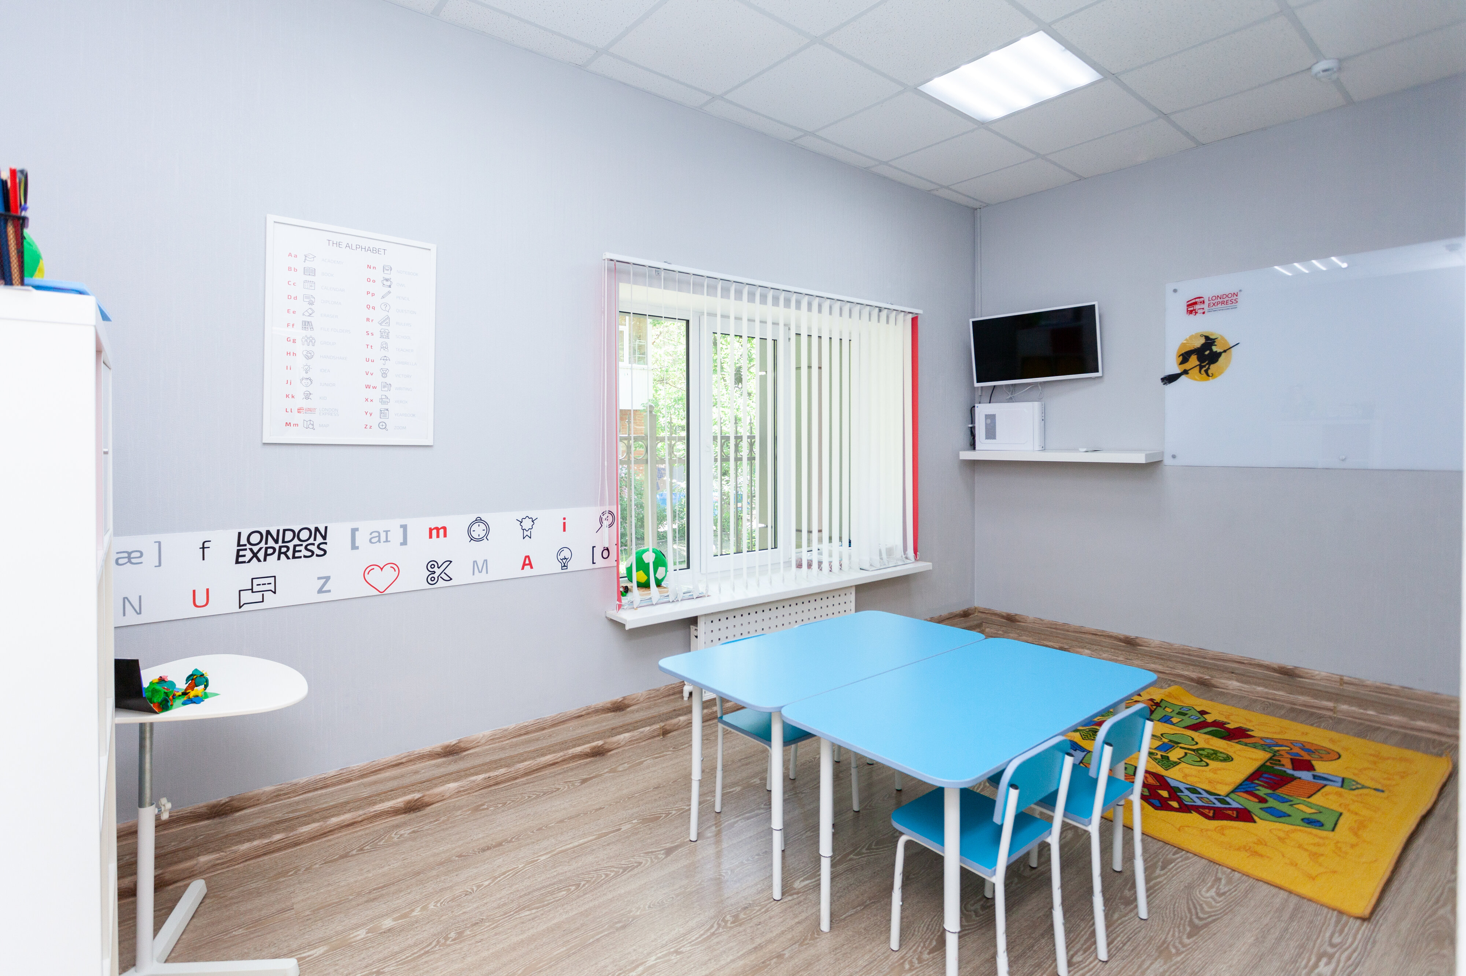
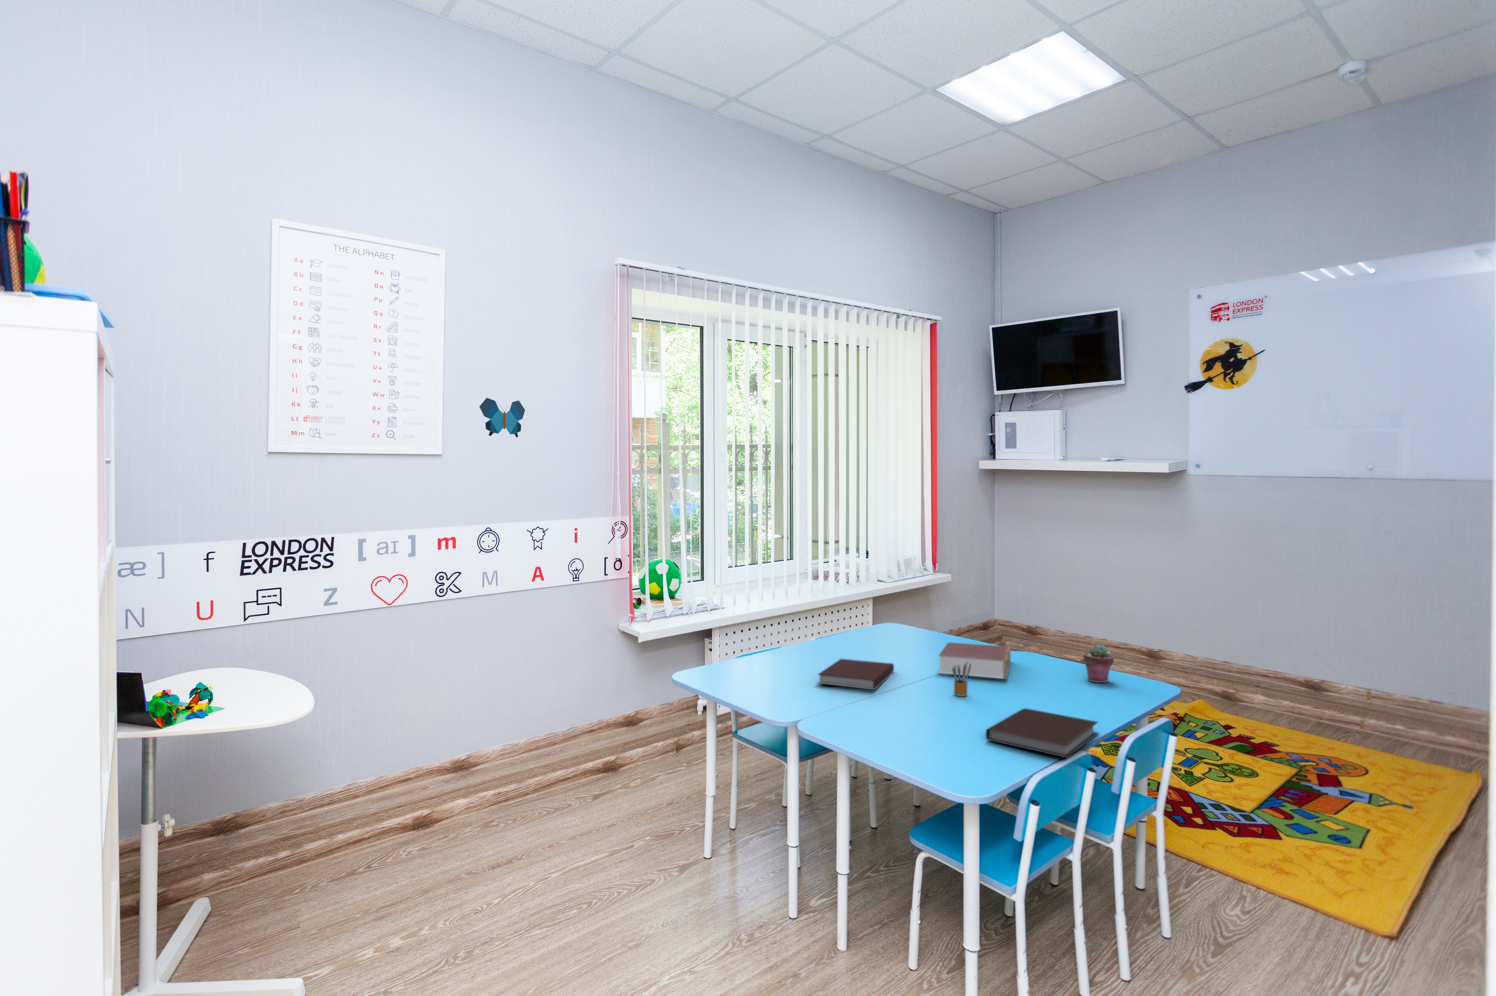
+ book (975, 659)
+ pencil box (960, 678)
+ decorative butterfly (504, 418)
+ potted succulent (1098, 663)
+ notebook (1042, 730)
+ notebook (856, 674)
